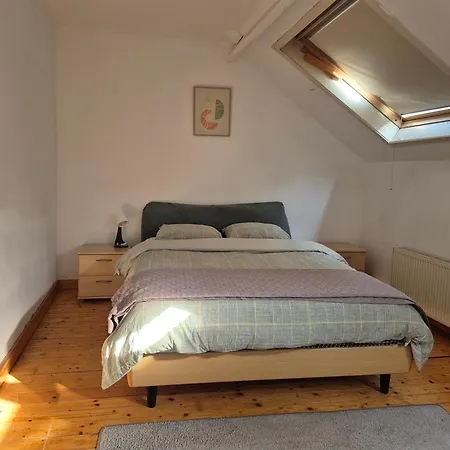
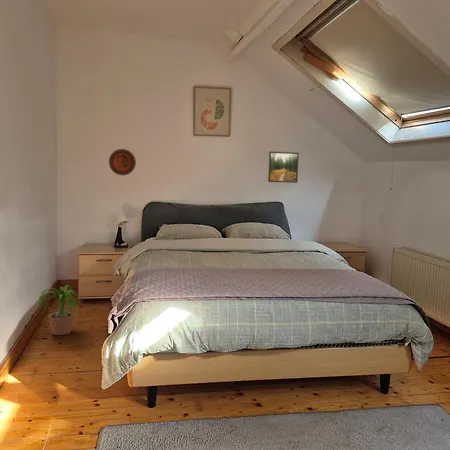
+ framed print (283, 167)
+ decorative plate (122, 162)
+ potted plant (57, 308)
